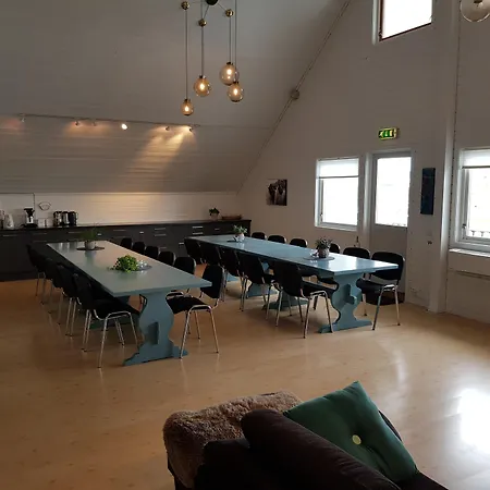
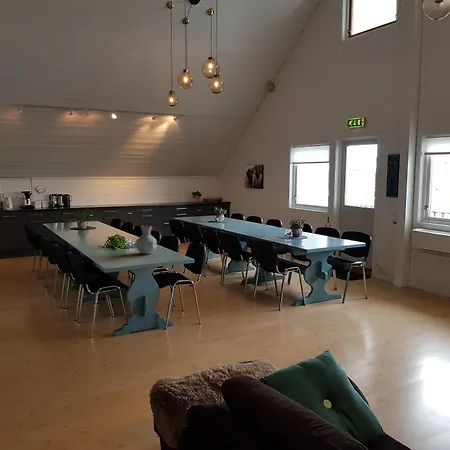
+ vase (146, 239)
